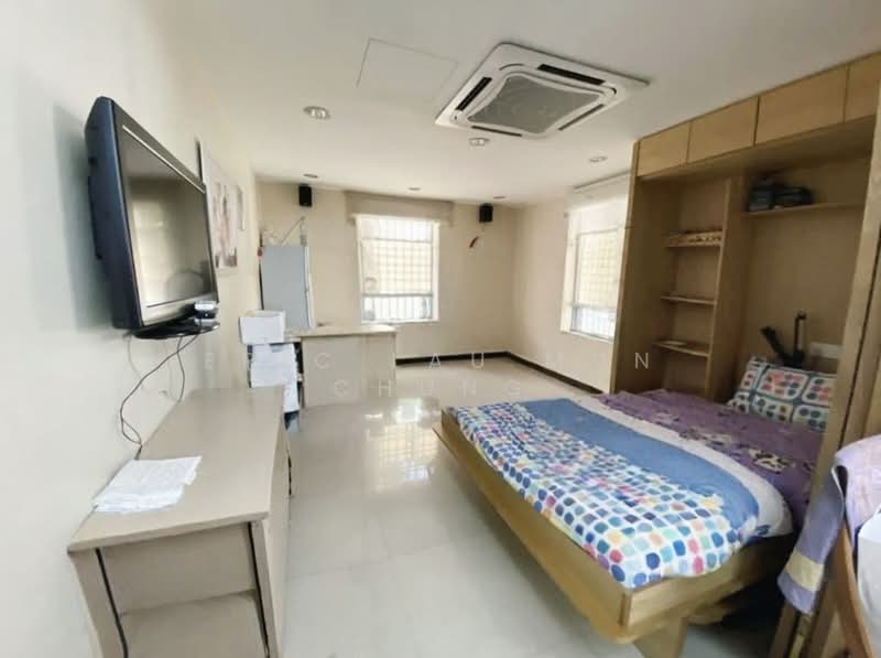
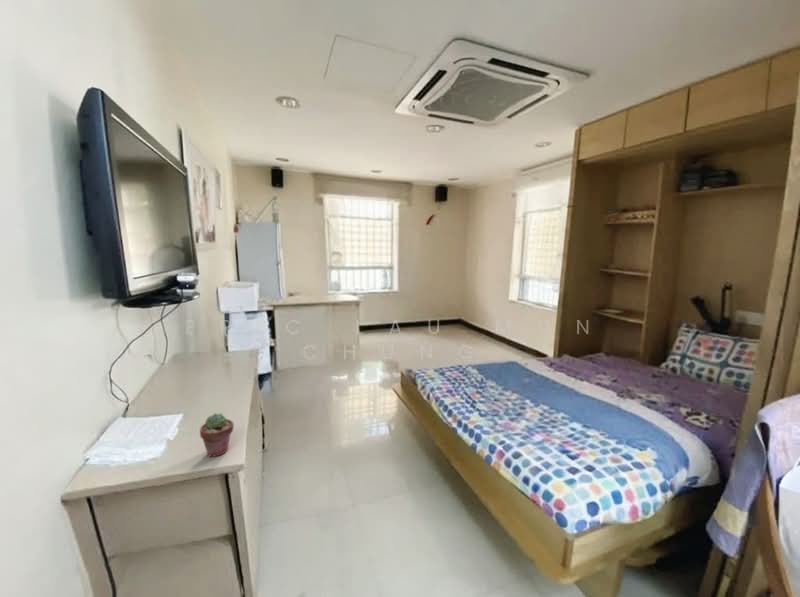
+ potted succulent (217, 432)
